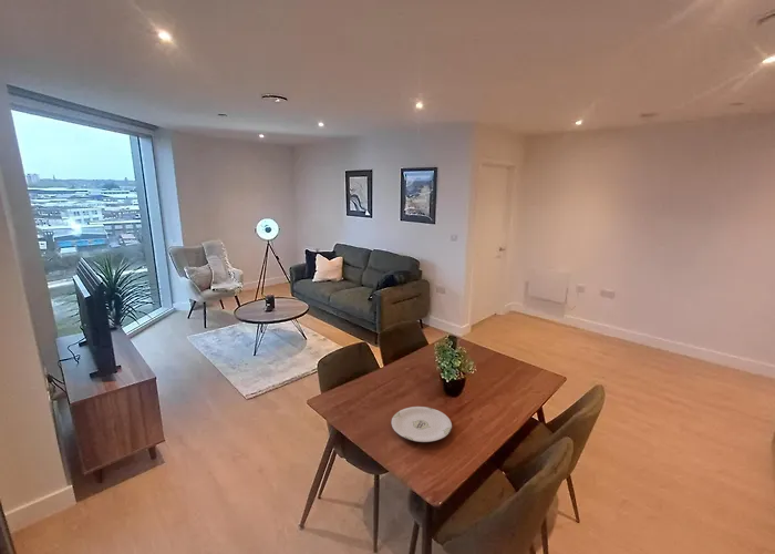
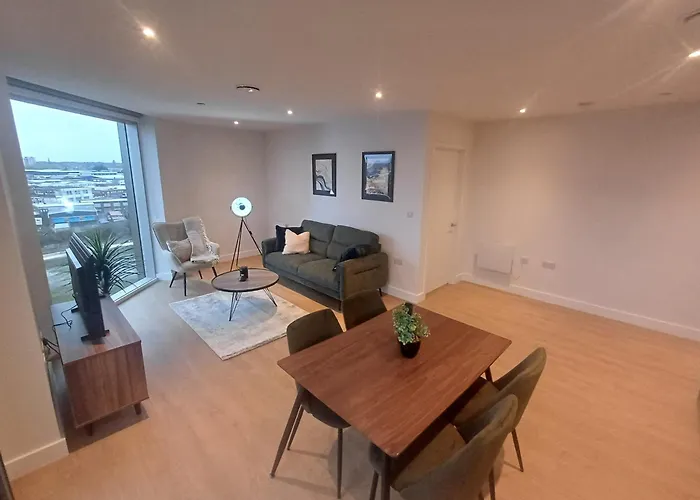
- plate (421, 424)
